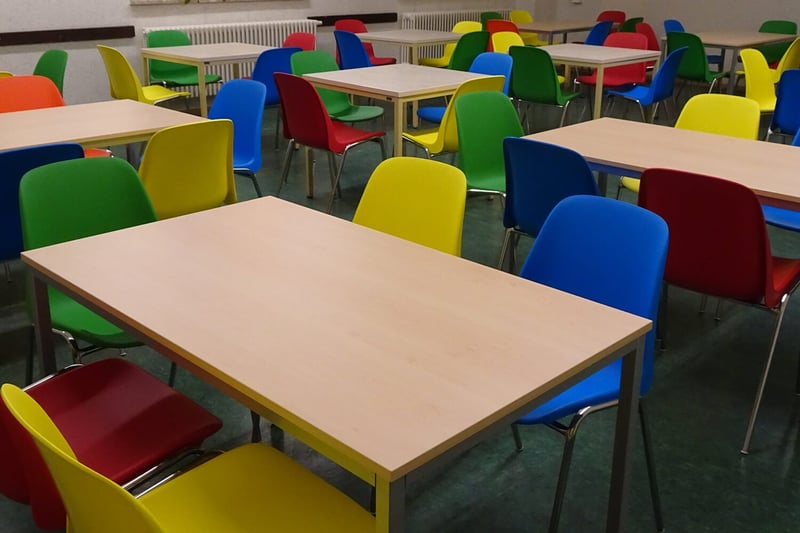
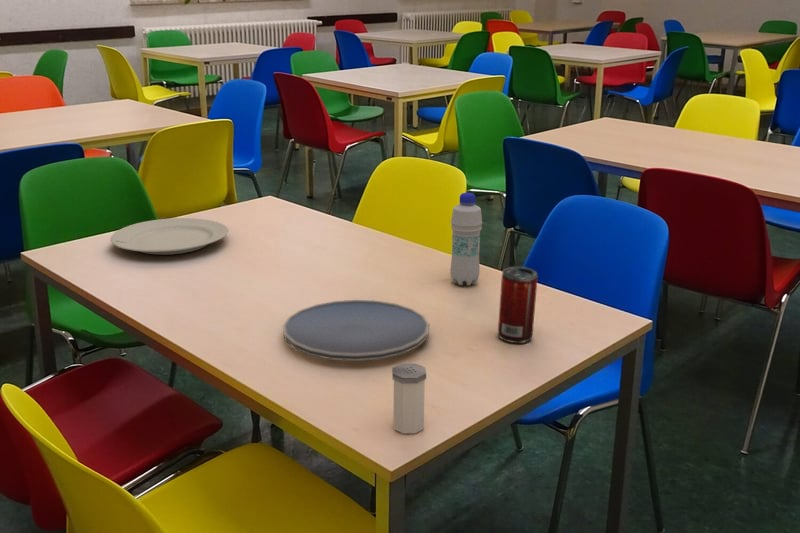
+ beverage can (517, 304)
+ plate (356, 330)
+ chinaware (170, 238)
+ salt shaker (408, 398)
+ bottle (466, 238)
